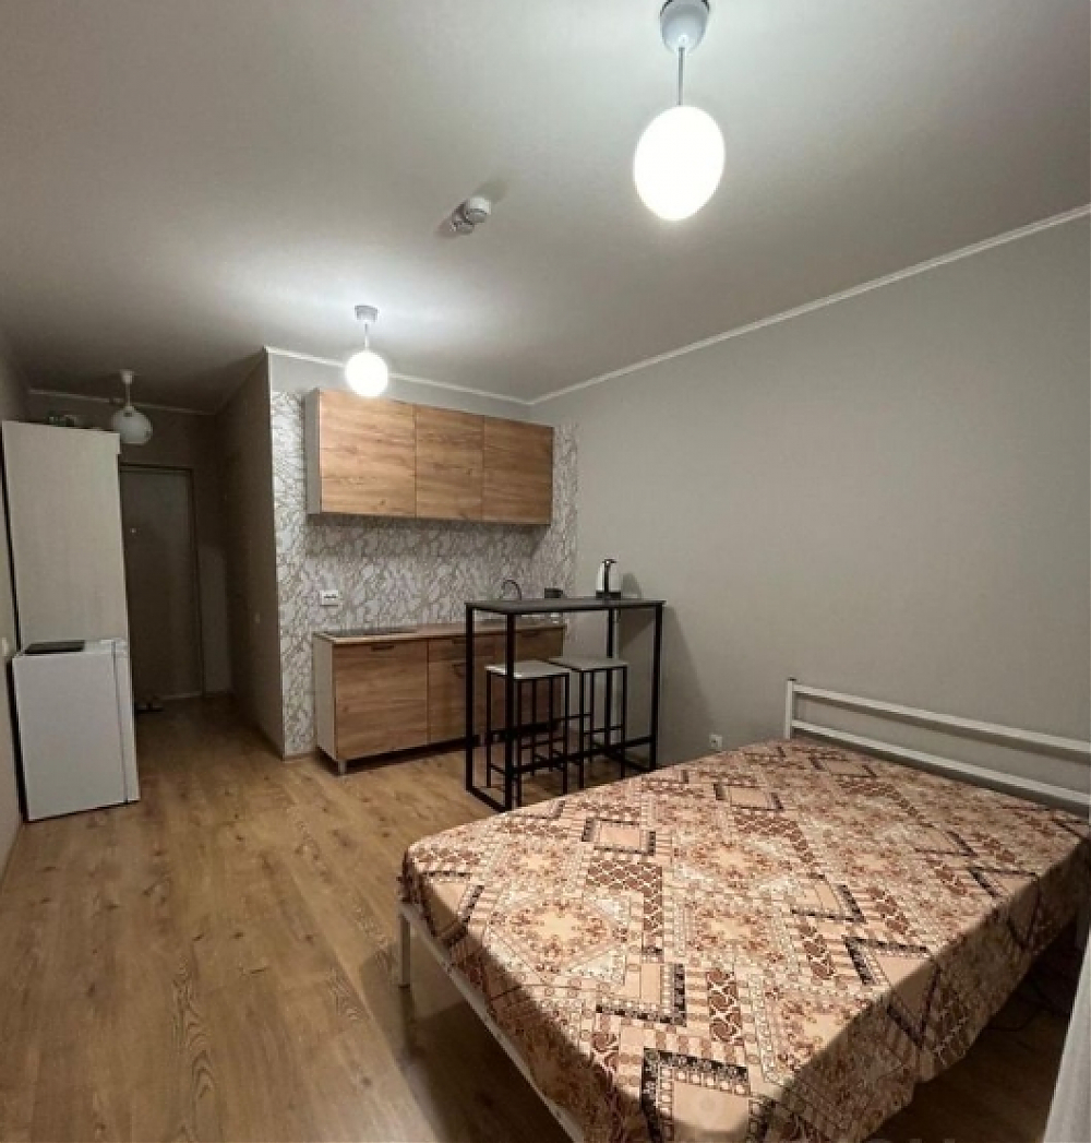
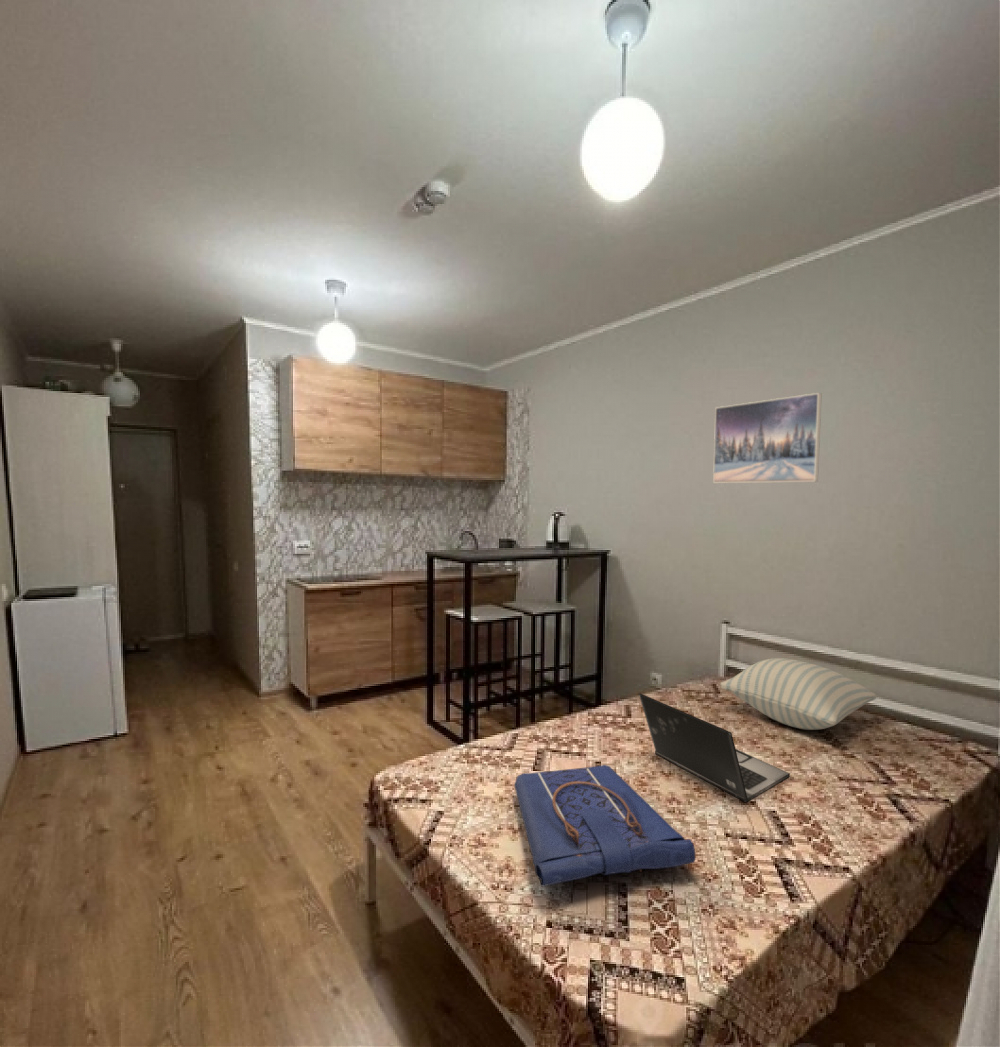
+ pillow (796, 690)
+ laptop (712, 733)
+ tote bag (588, 814)
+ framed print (762, 441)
